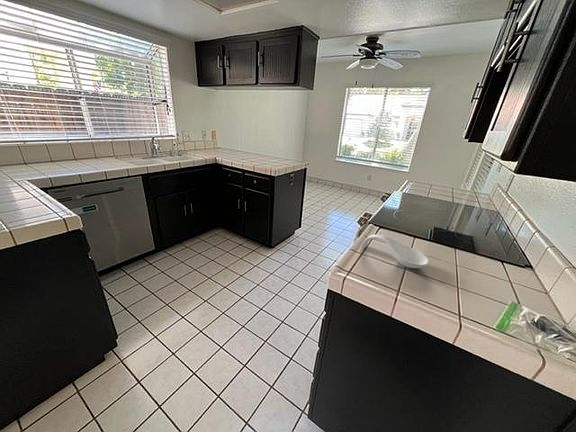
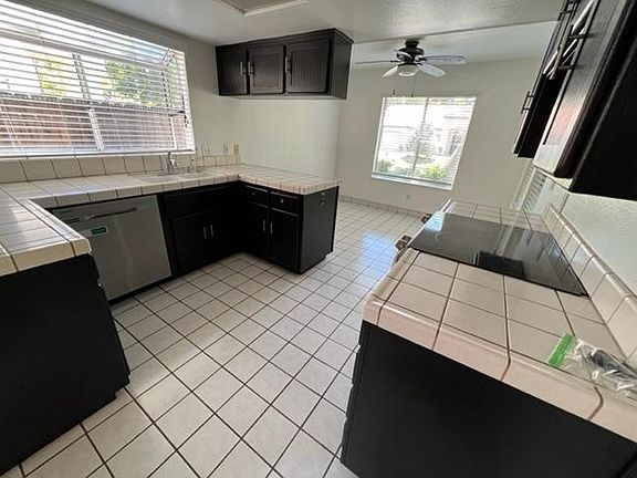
- spoon rest (393, 249)
